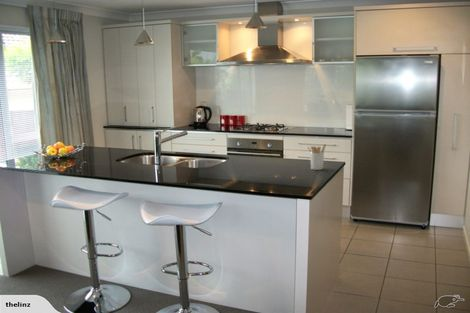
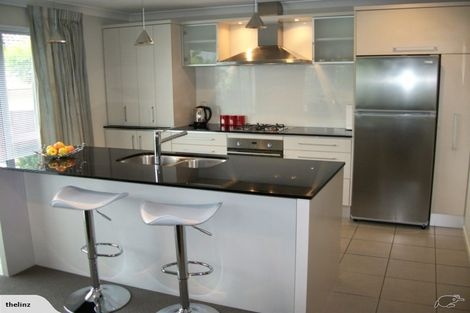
- utensil holder (316, 156)
